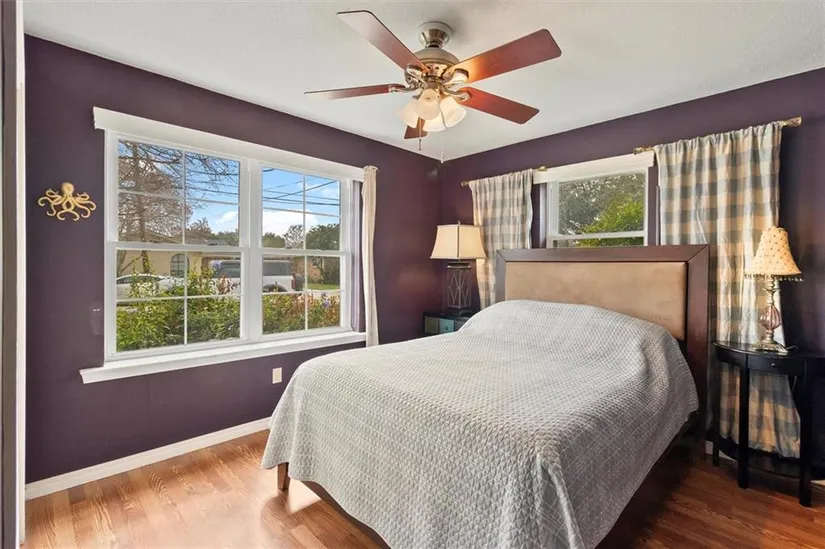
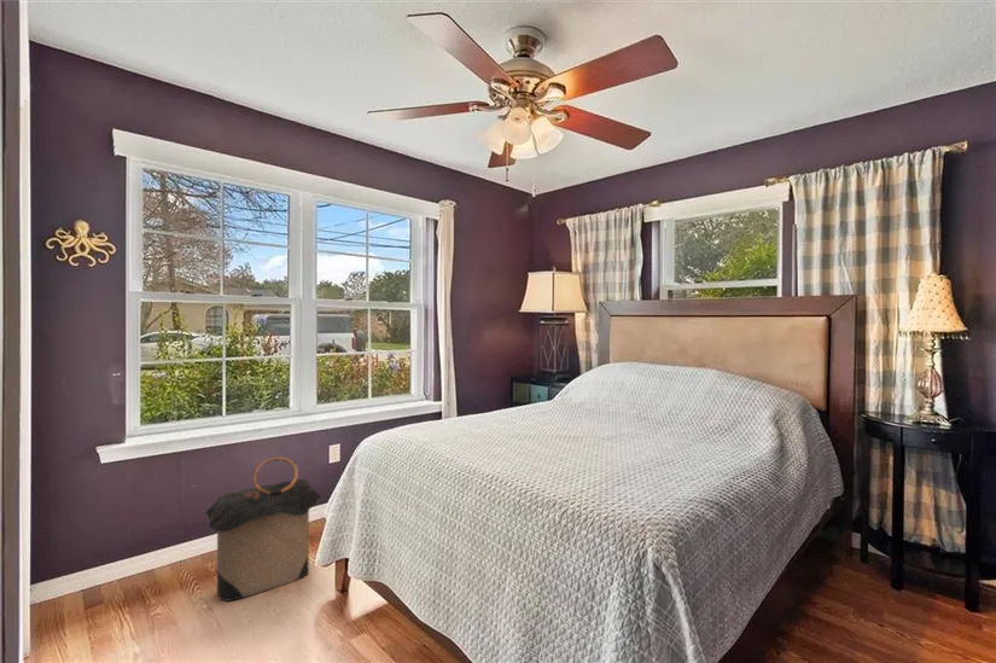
+ laundry hamper (263, 523)
